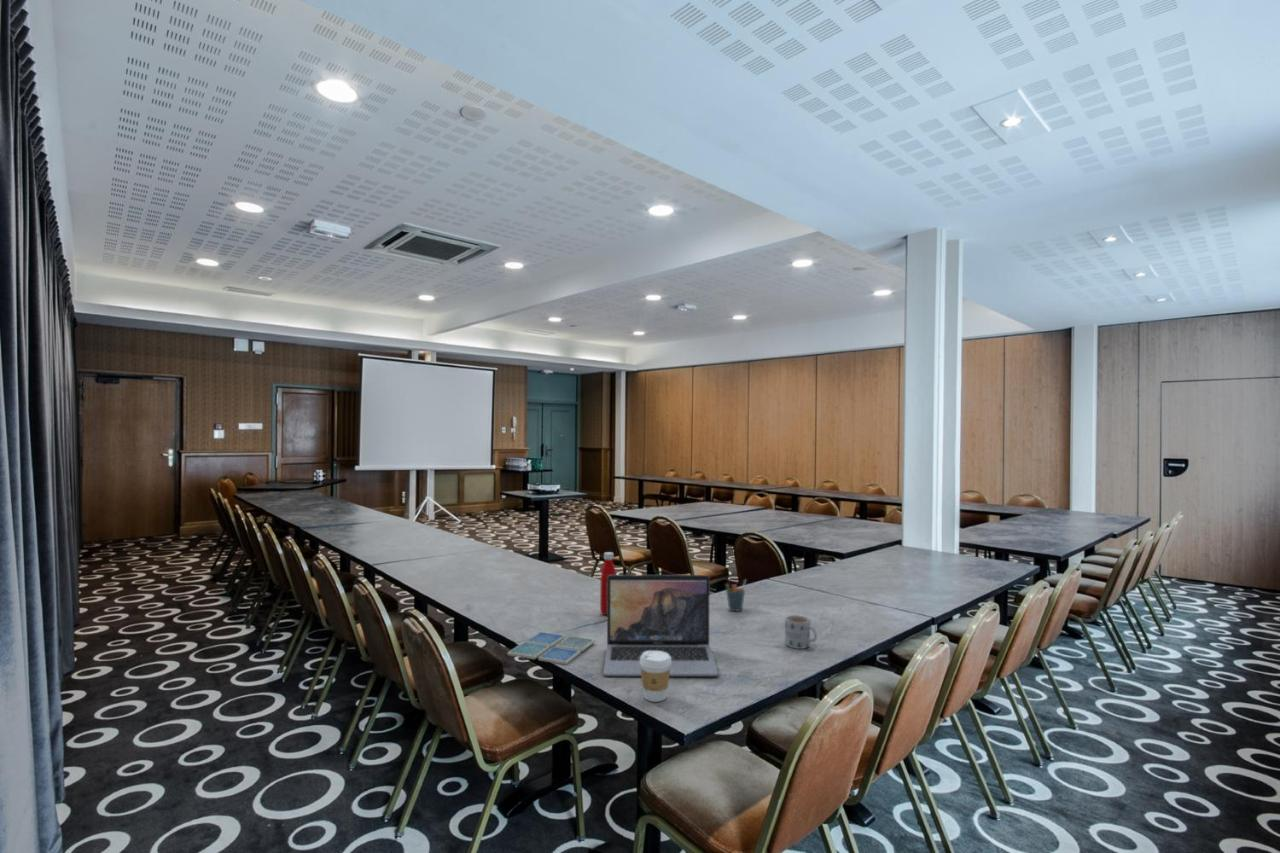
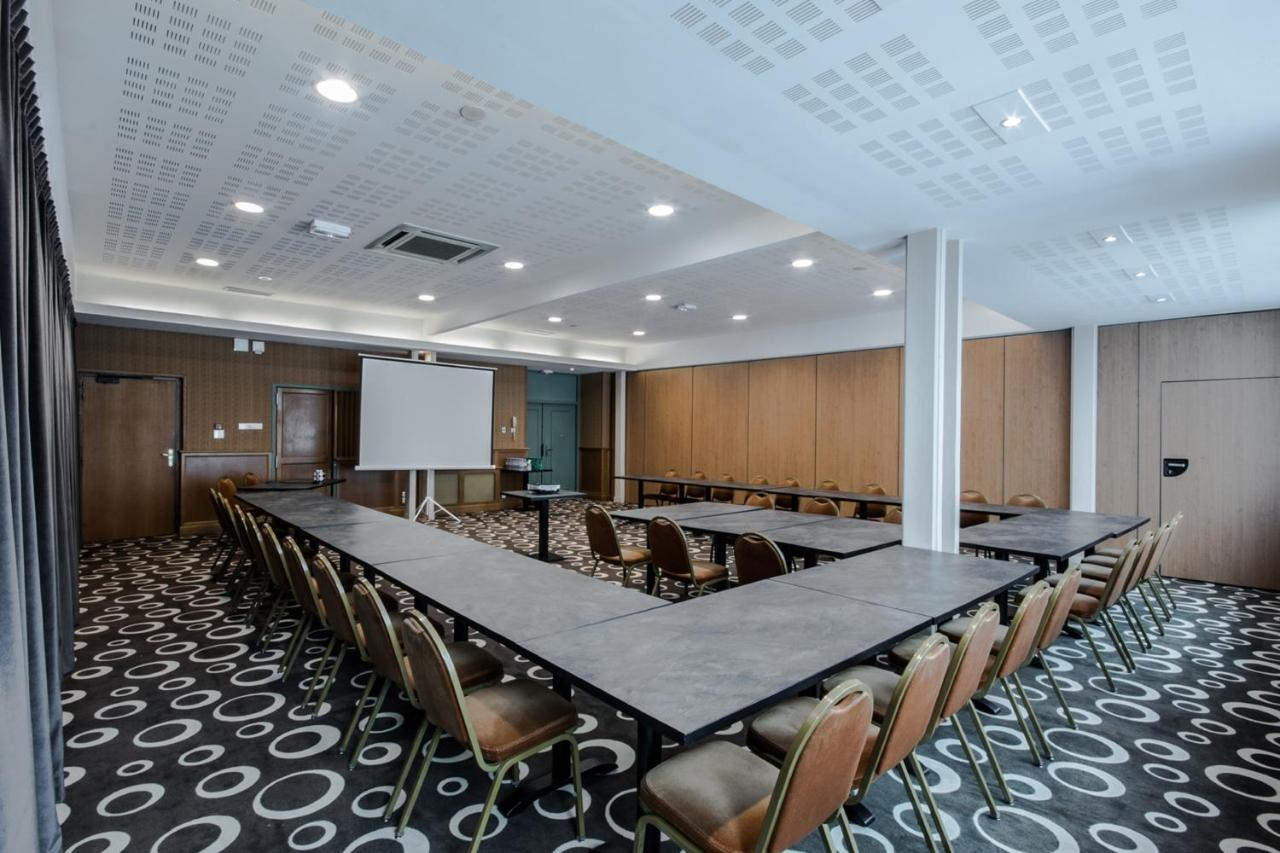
- laptop (659, 623)
- drink coaster (552, 646)
- mug (801, 633)
- pen holder (735, 594)
- bottle (606, 583)
- coffee cup (655, 675)
